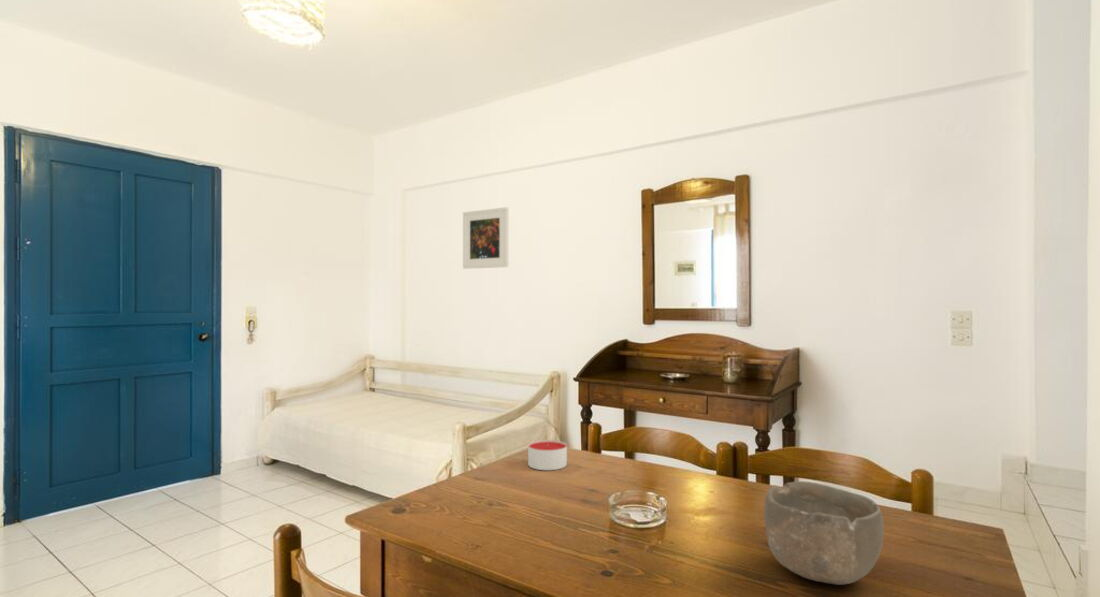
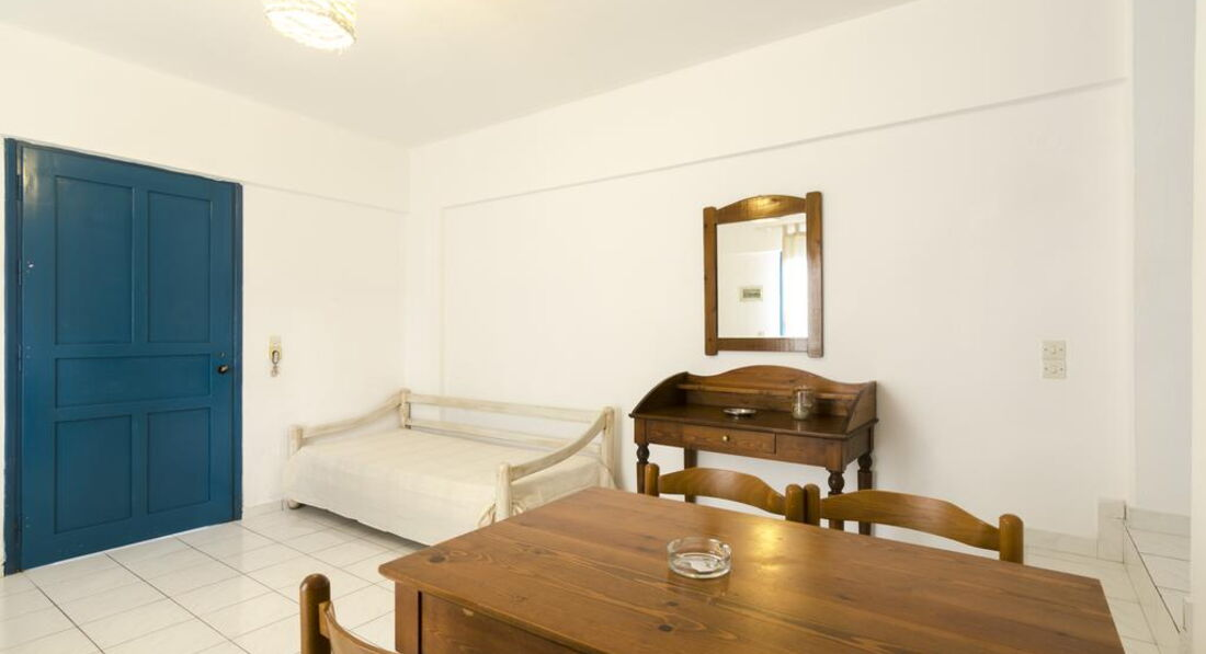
- bowl (821, 534)
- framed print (485, 238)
- candle (547, 453)
